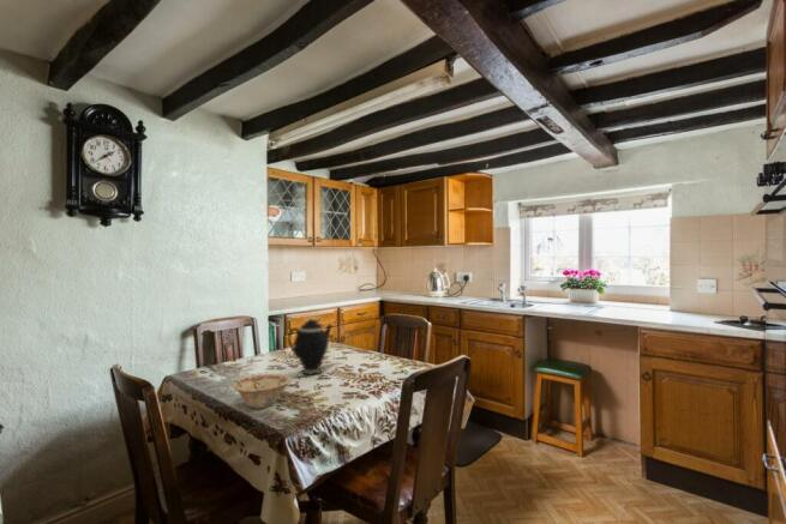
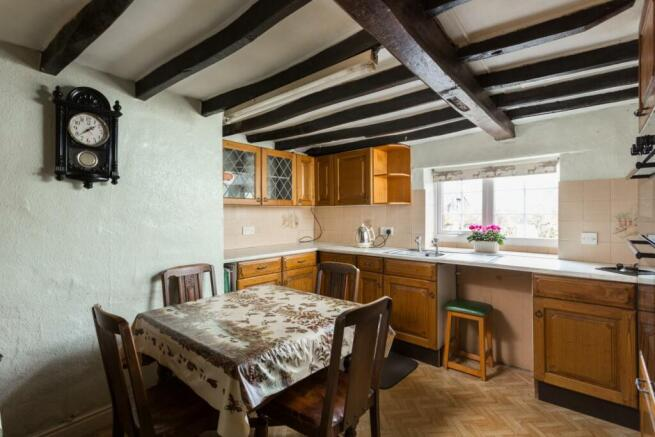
- teapot (312, 343)
- dish (262, 391)
